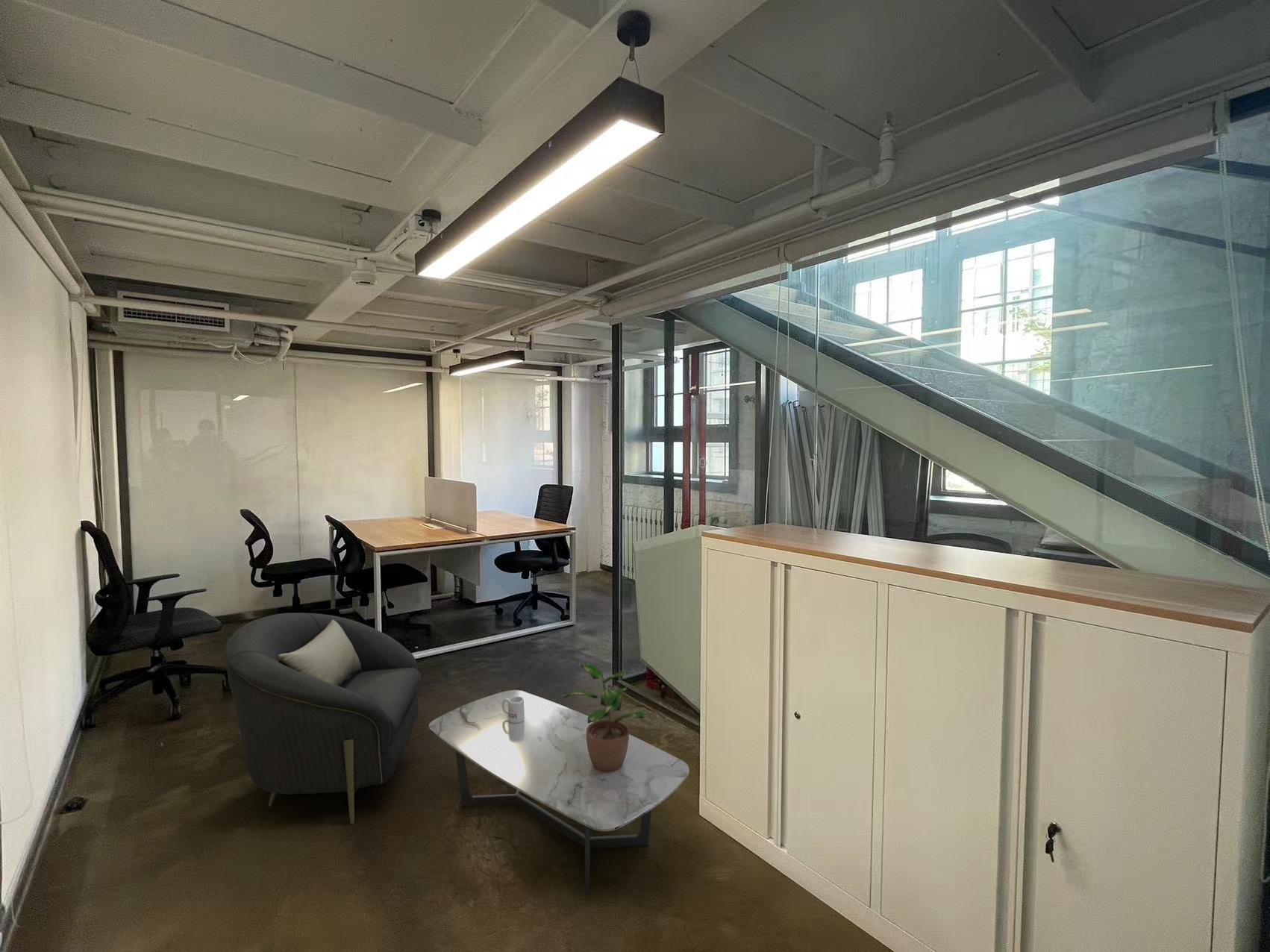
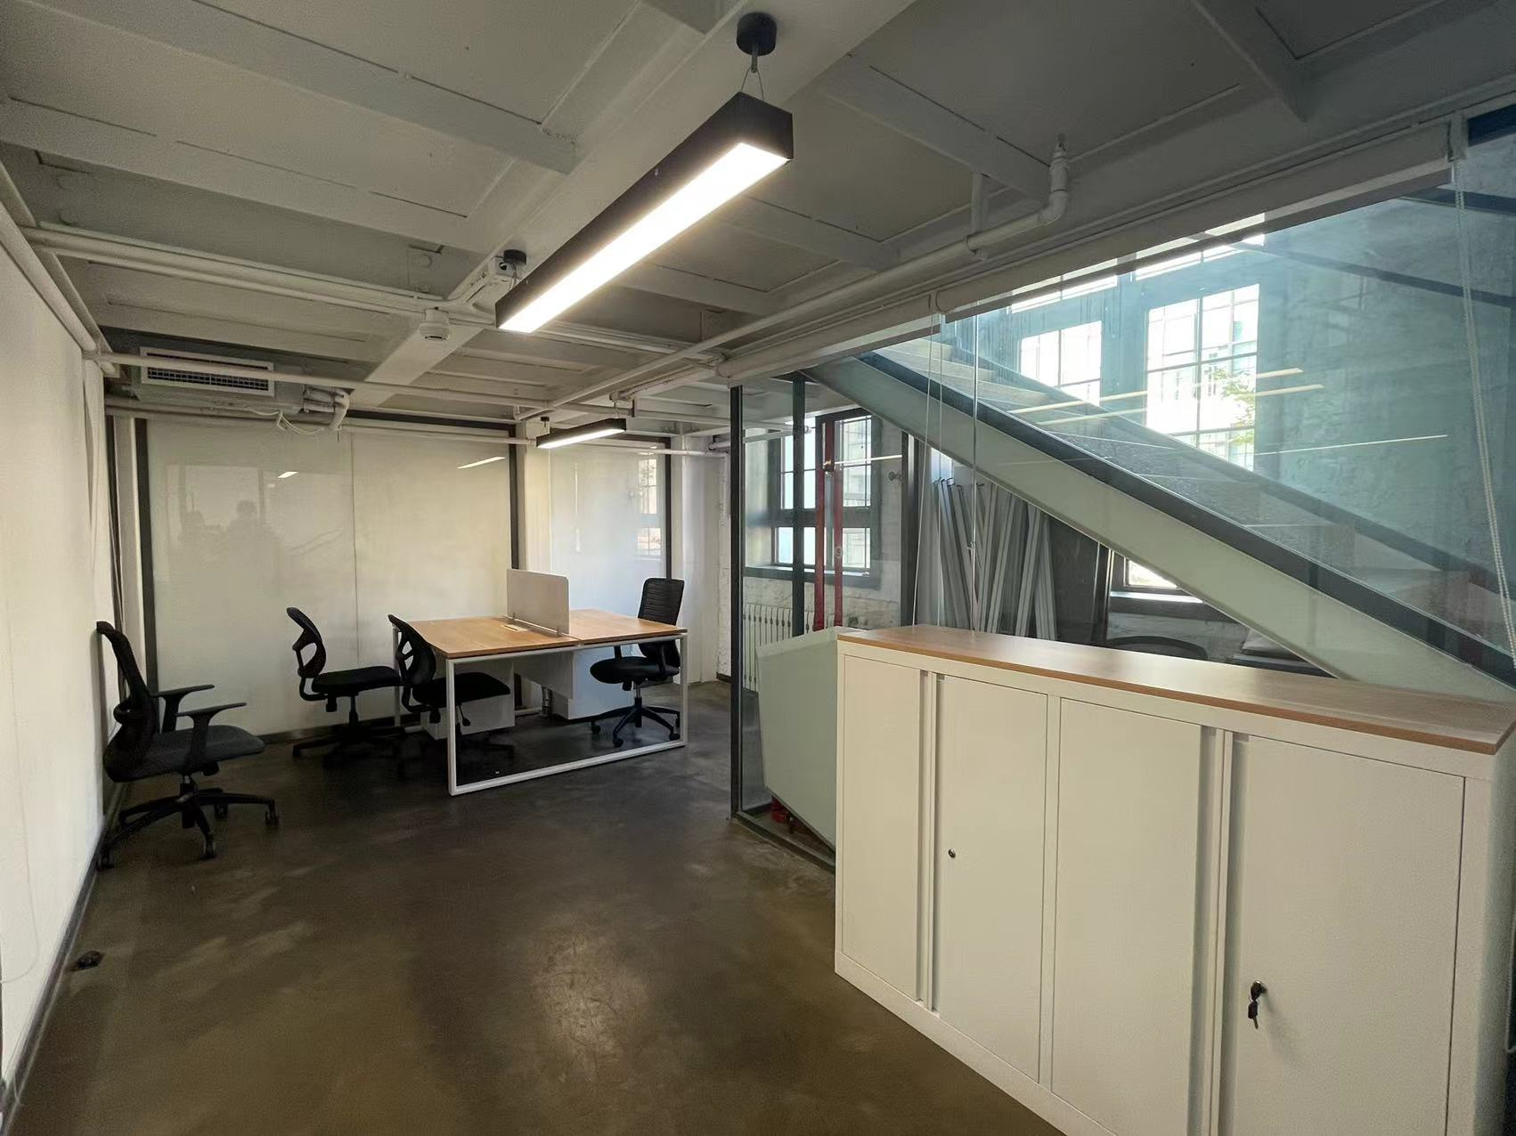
- coffee table (550, 783)
- armchair (327, 701)
- mug (513, 707)
- potted plant (604, 714)
